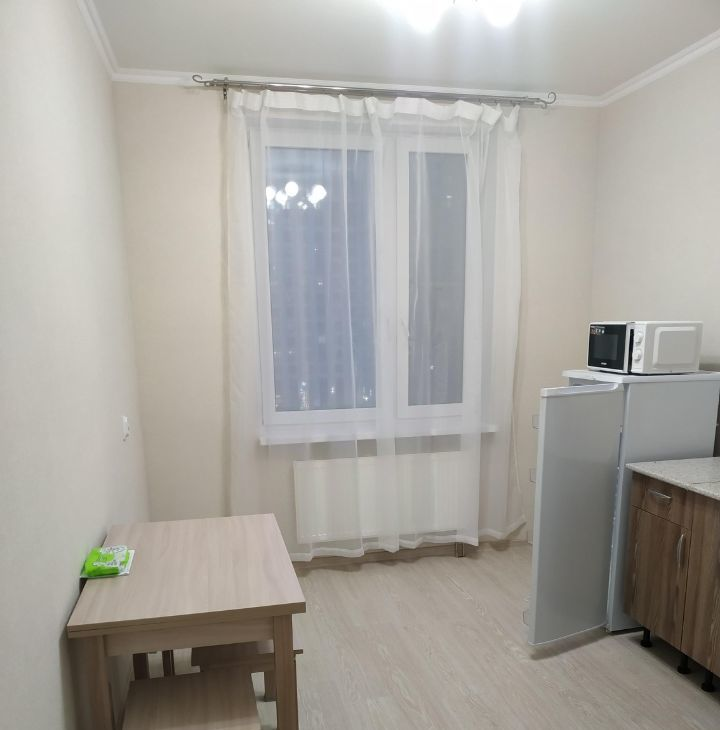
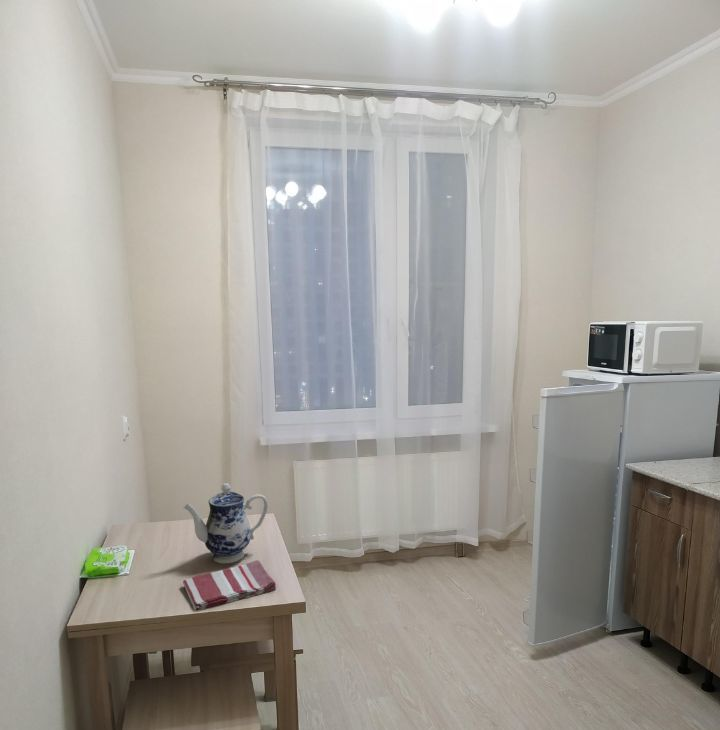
+ dish towel (229, 582)
+ teapot (227, 520)
